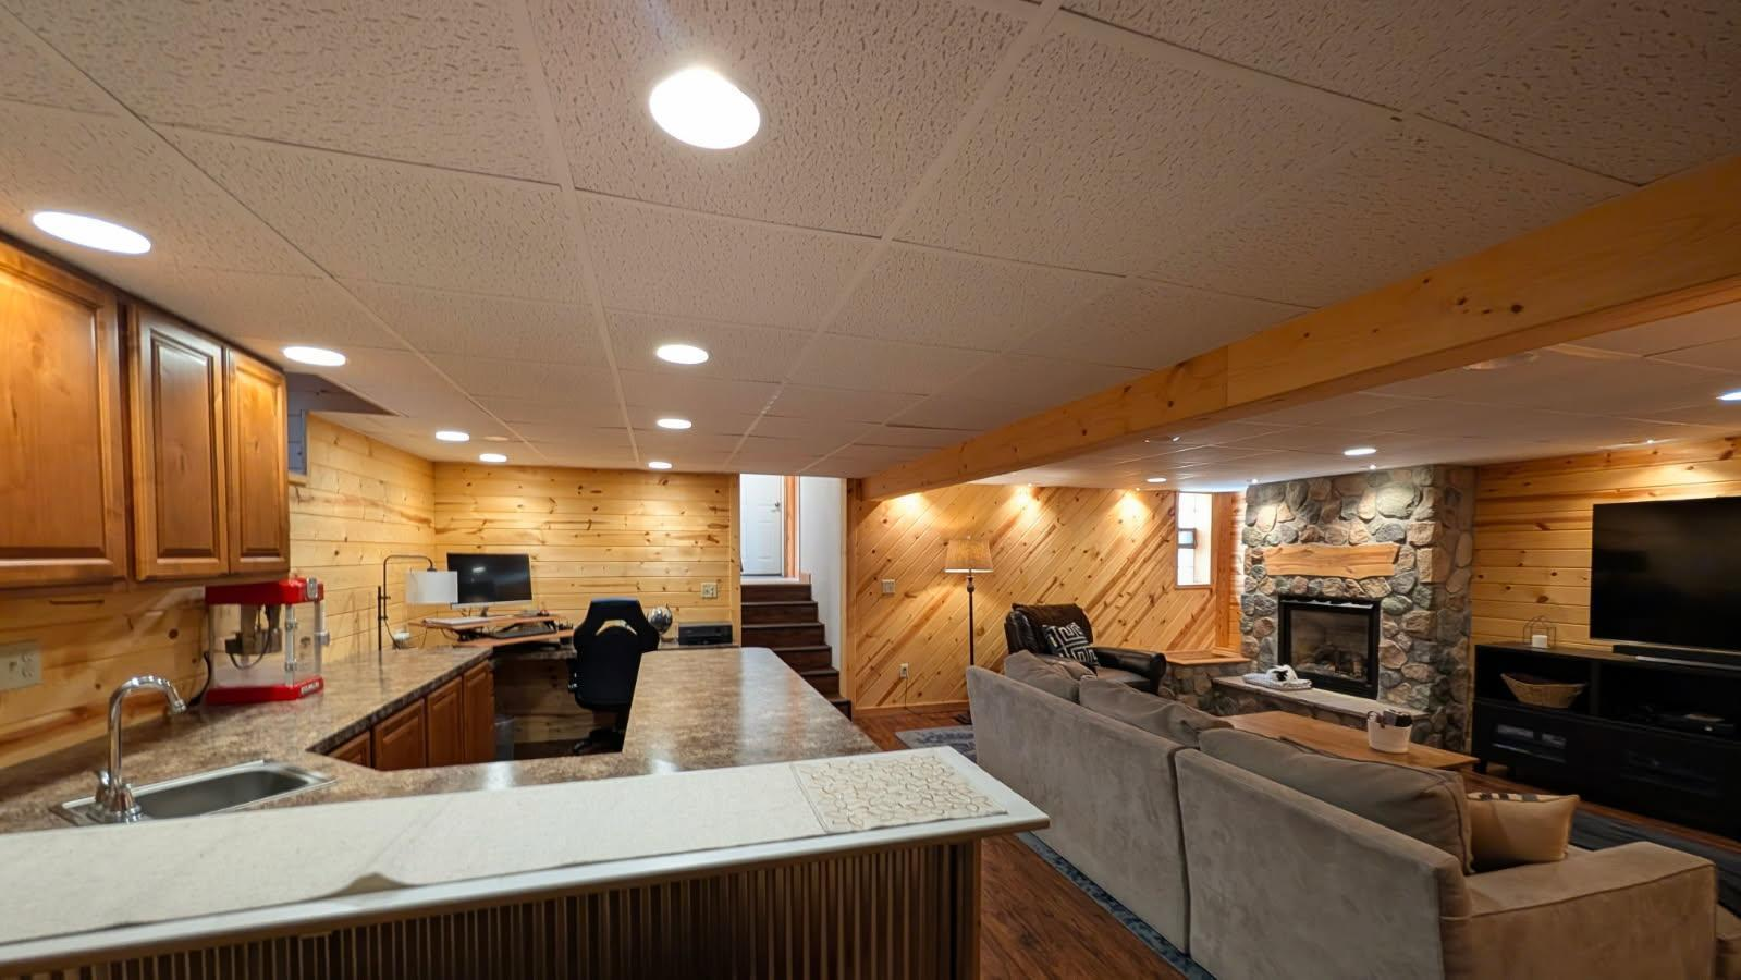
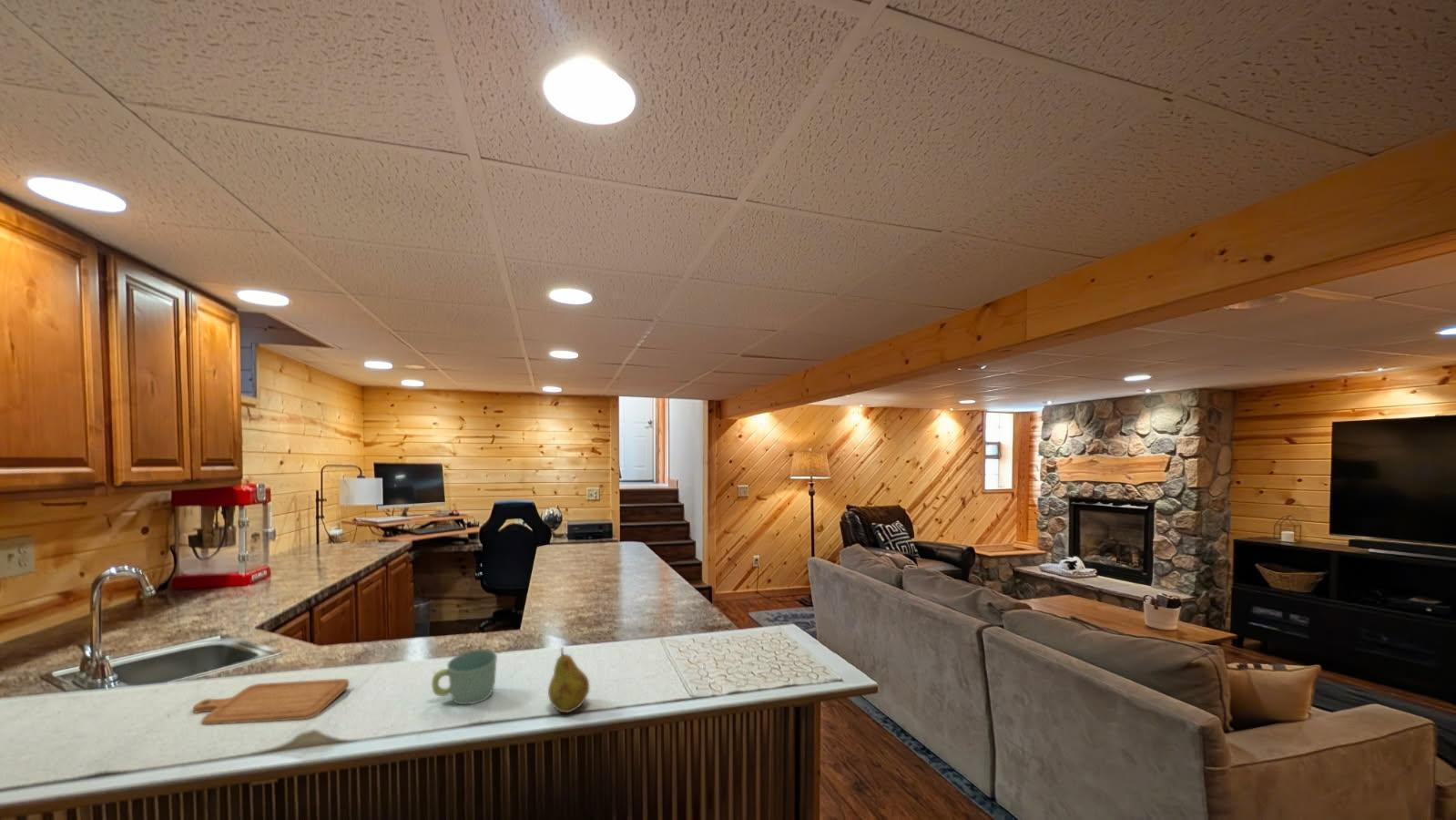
+ fruit (569, 679)
+ chopping board (266, 702)
+ mug (465, 679)
